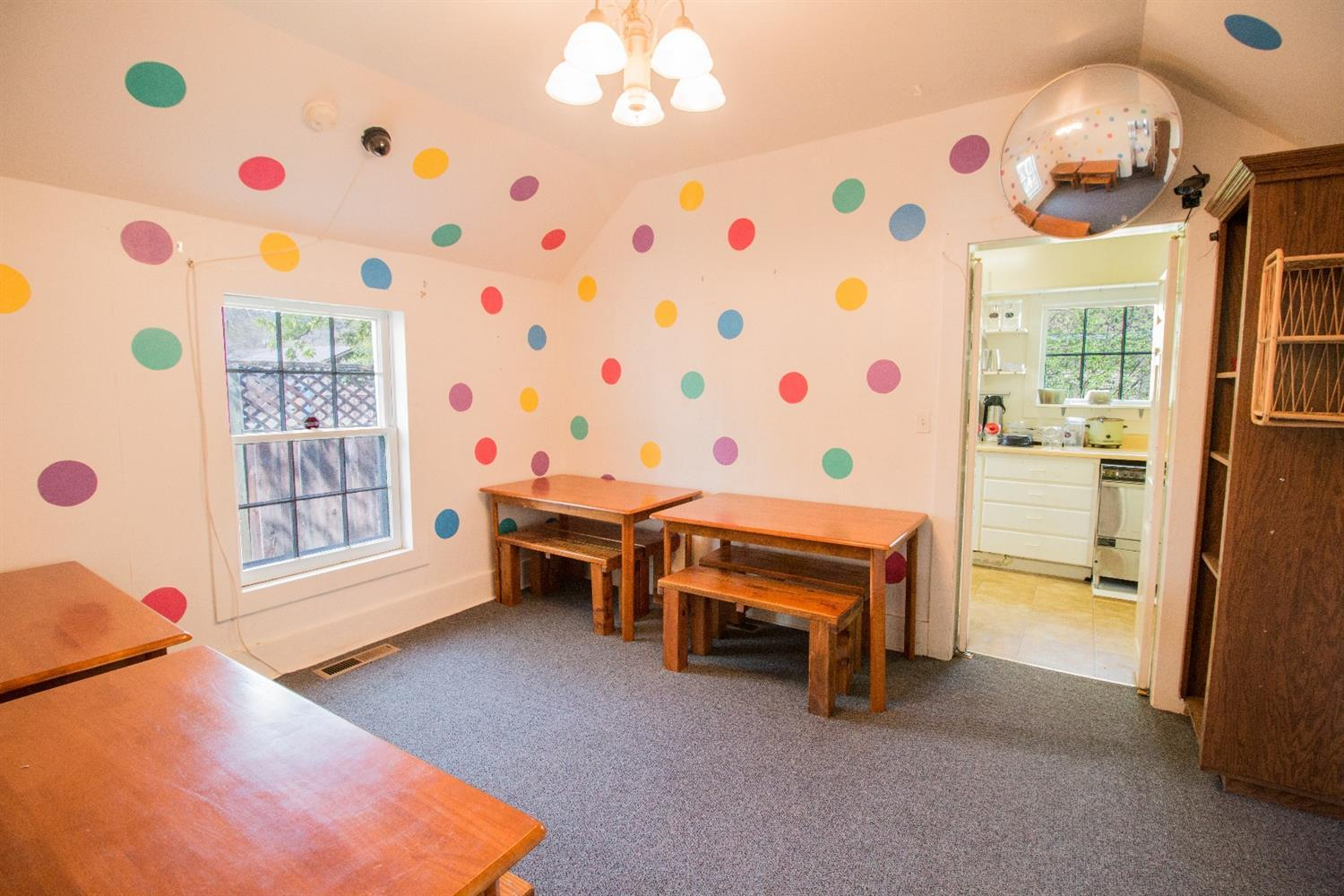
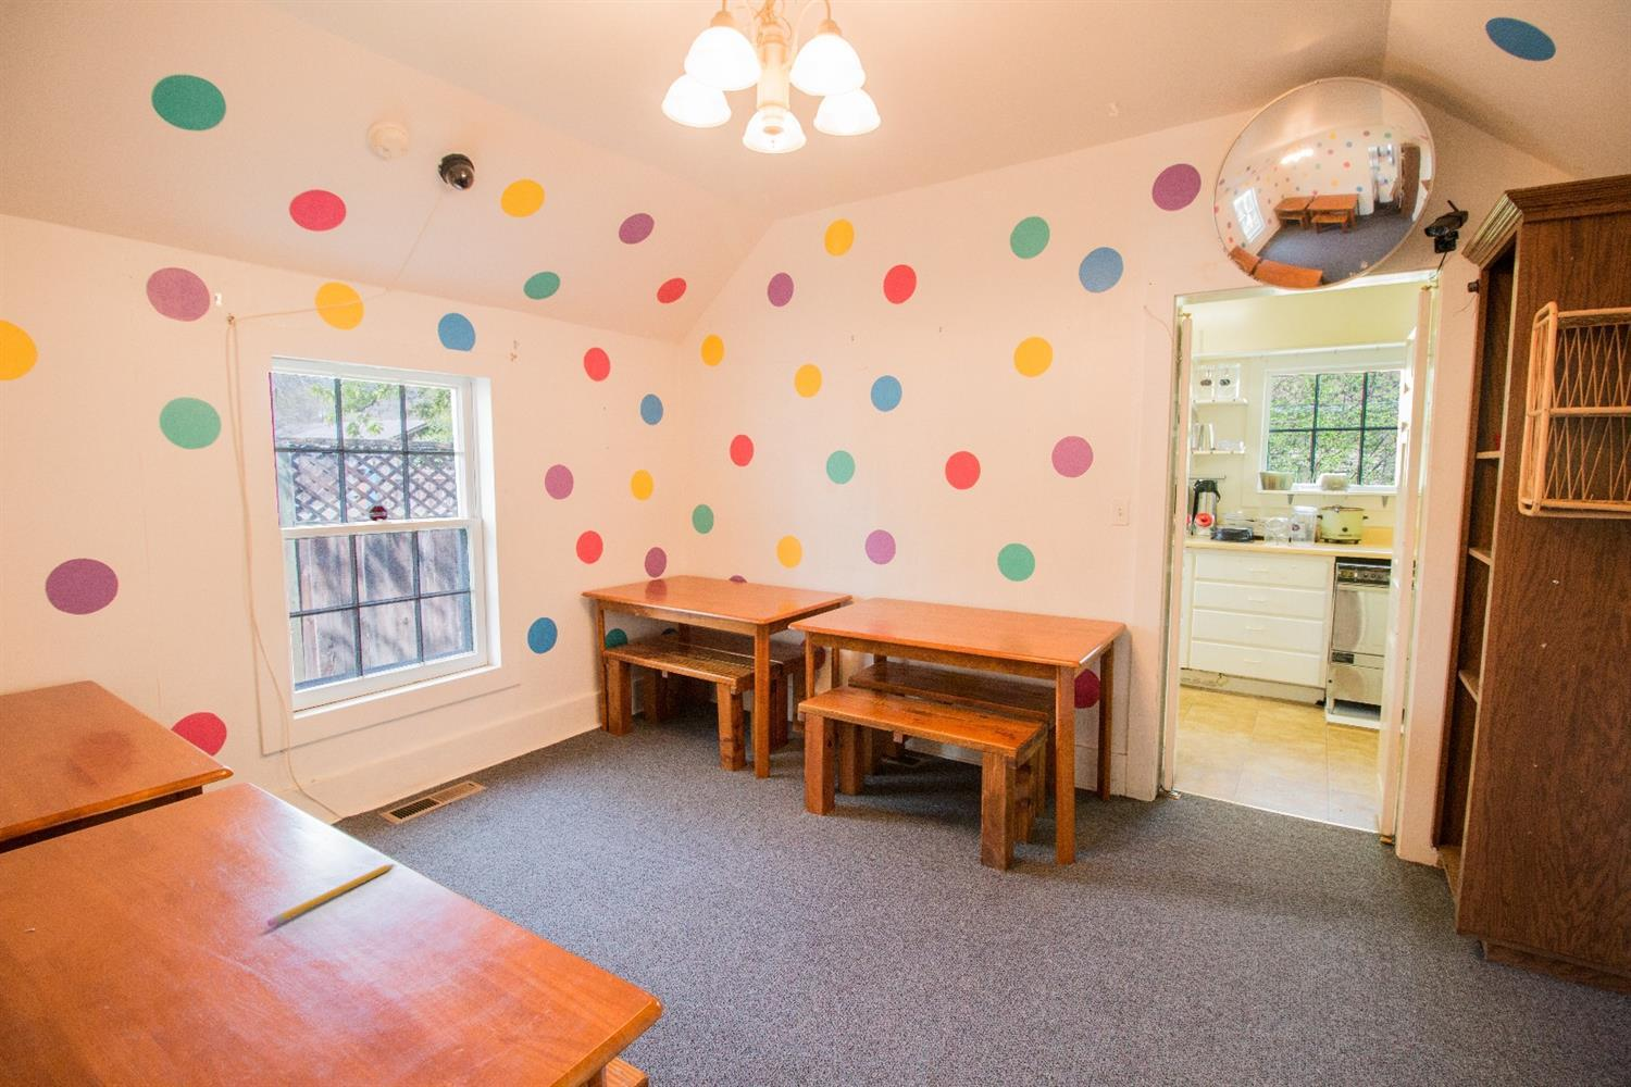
+ pencil (336, 892)
